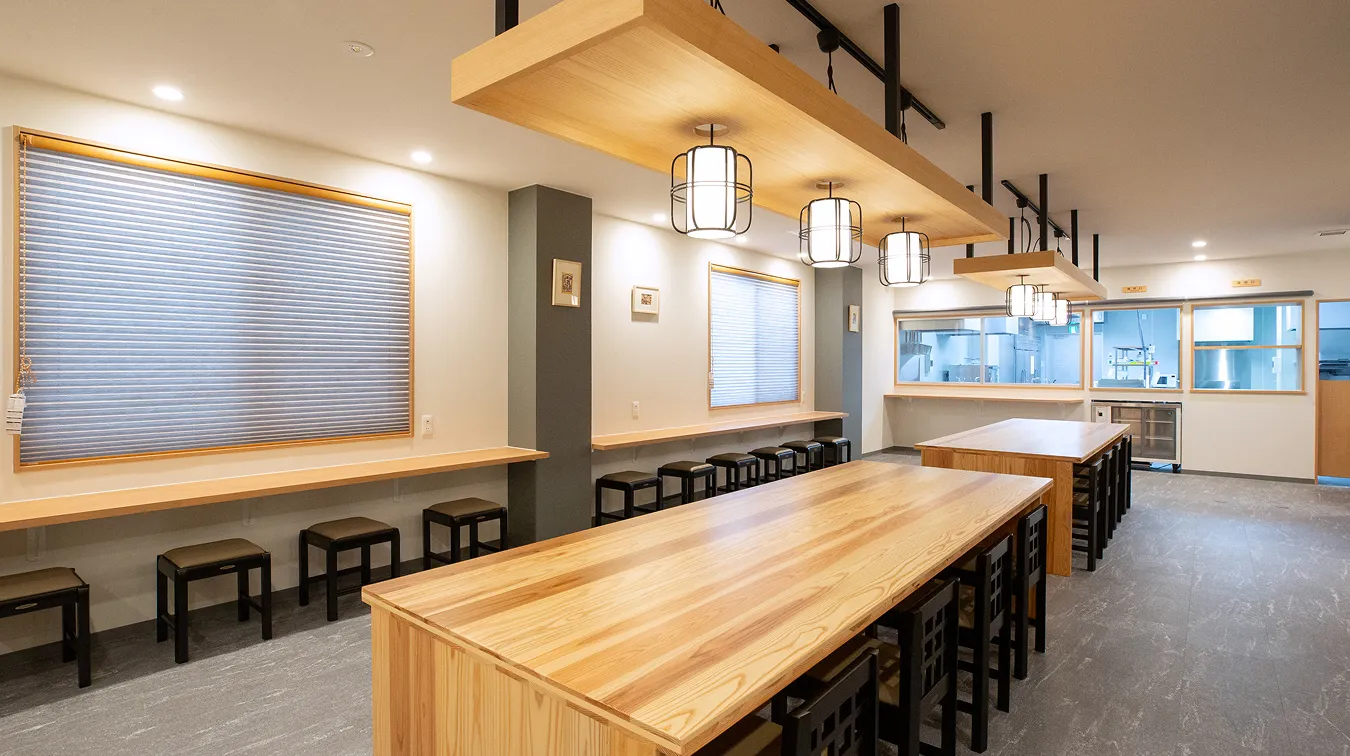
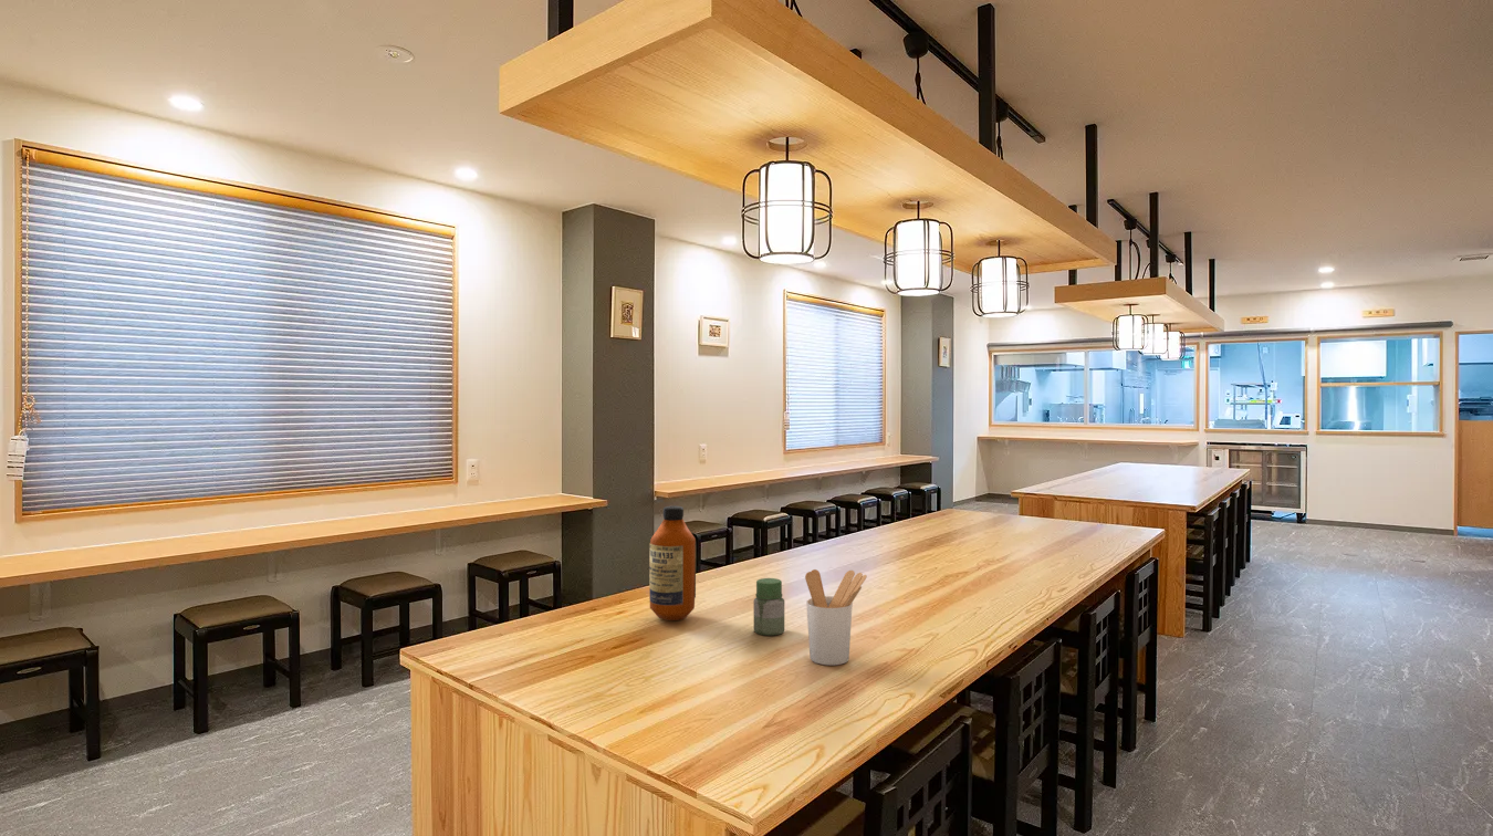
+ bottle (672, 562)
+ jar (769, 605)
+ utensil holder (837, 614)
